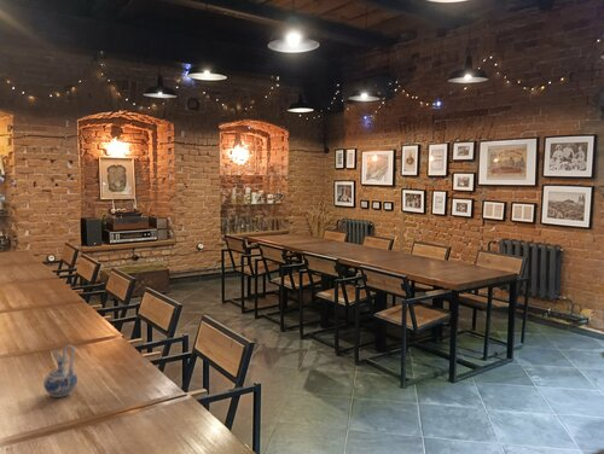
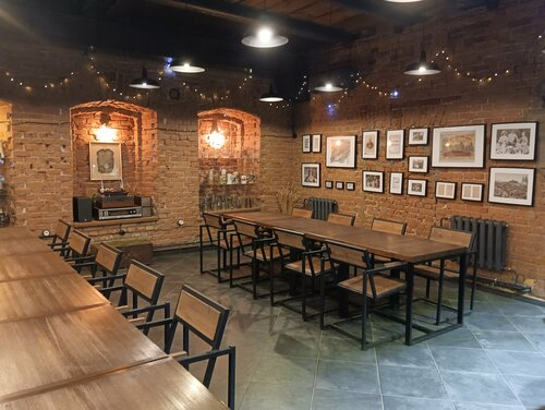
- ceramic pitcher (60, 368)
